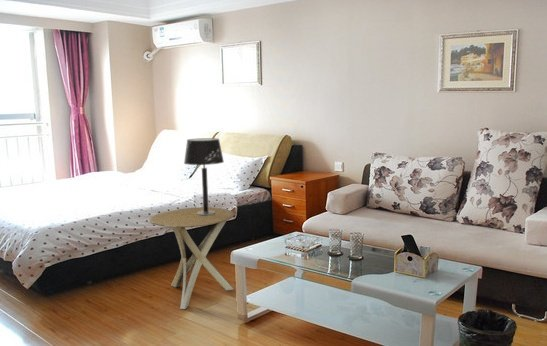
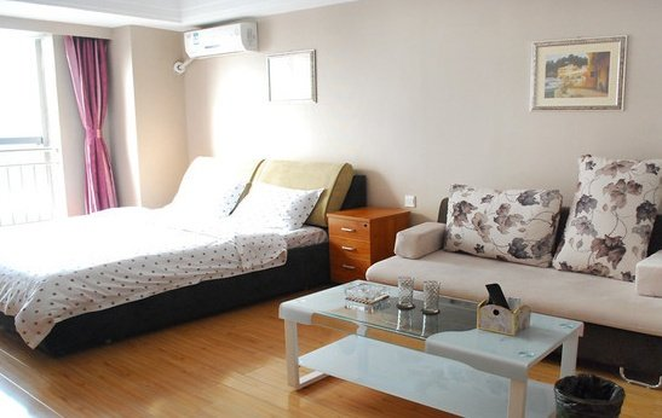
- table lamp (204, 176)
- side table (193, 254)
